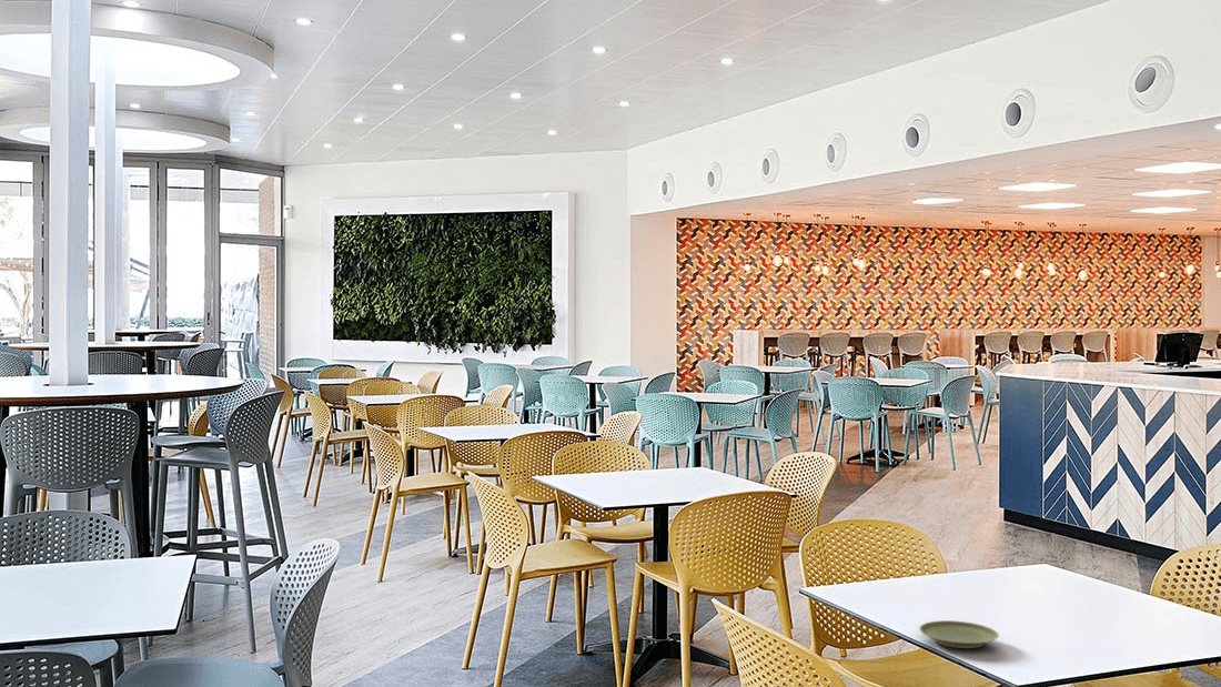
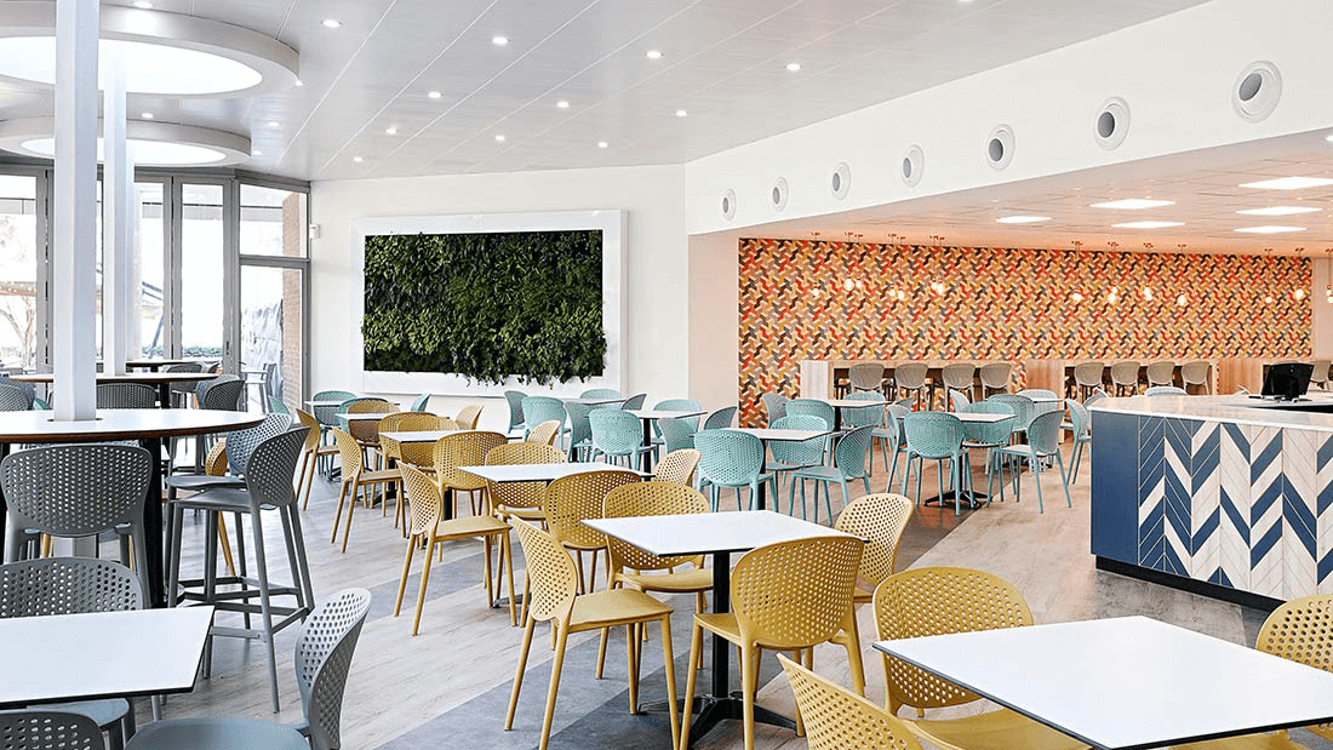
- plate (958, 636)
